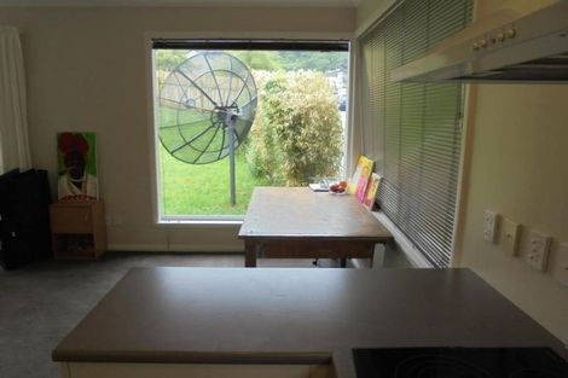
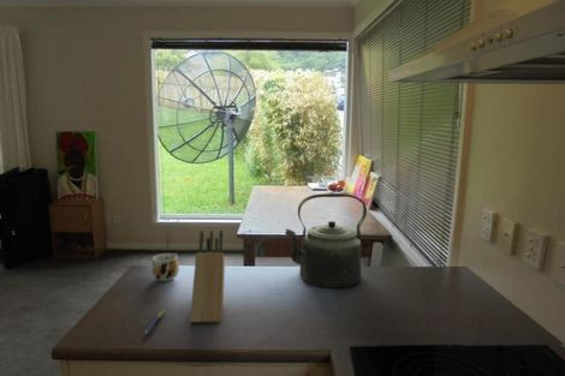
+ knife block (208, 271)
+ mug (166, 264)
+ kettle (325, 235)
+ pen (155, 321)
